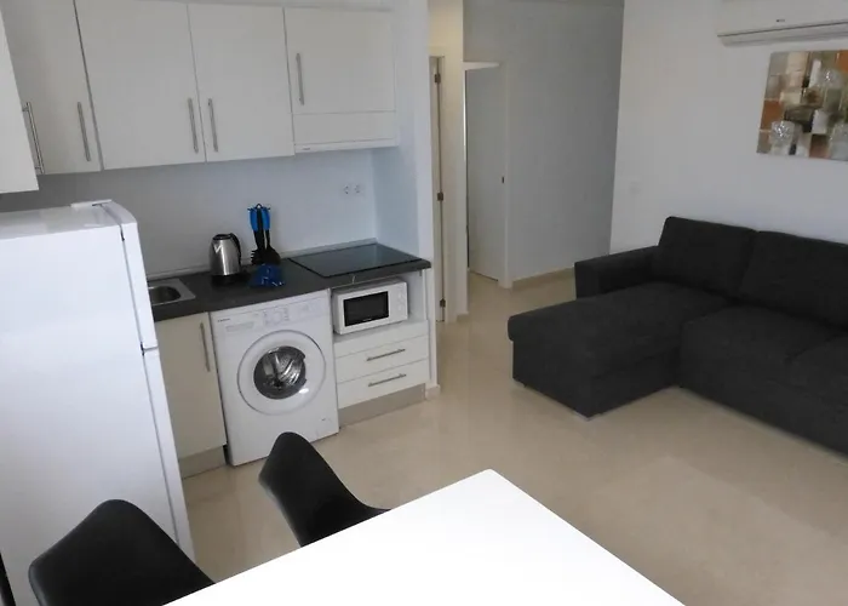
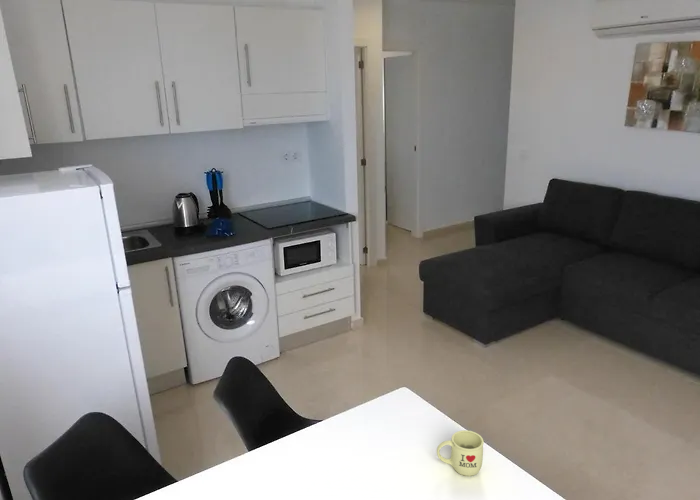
+ mug (460, 454)
